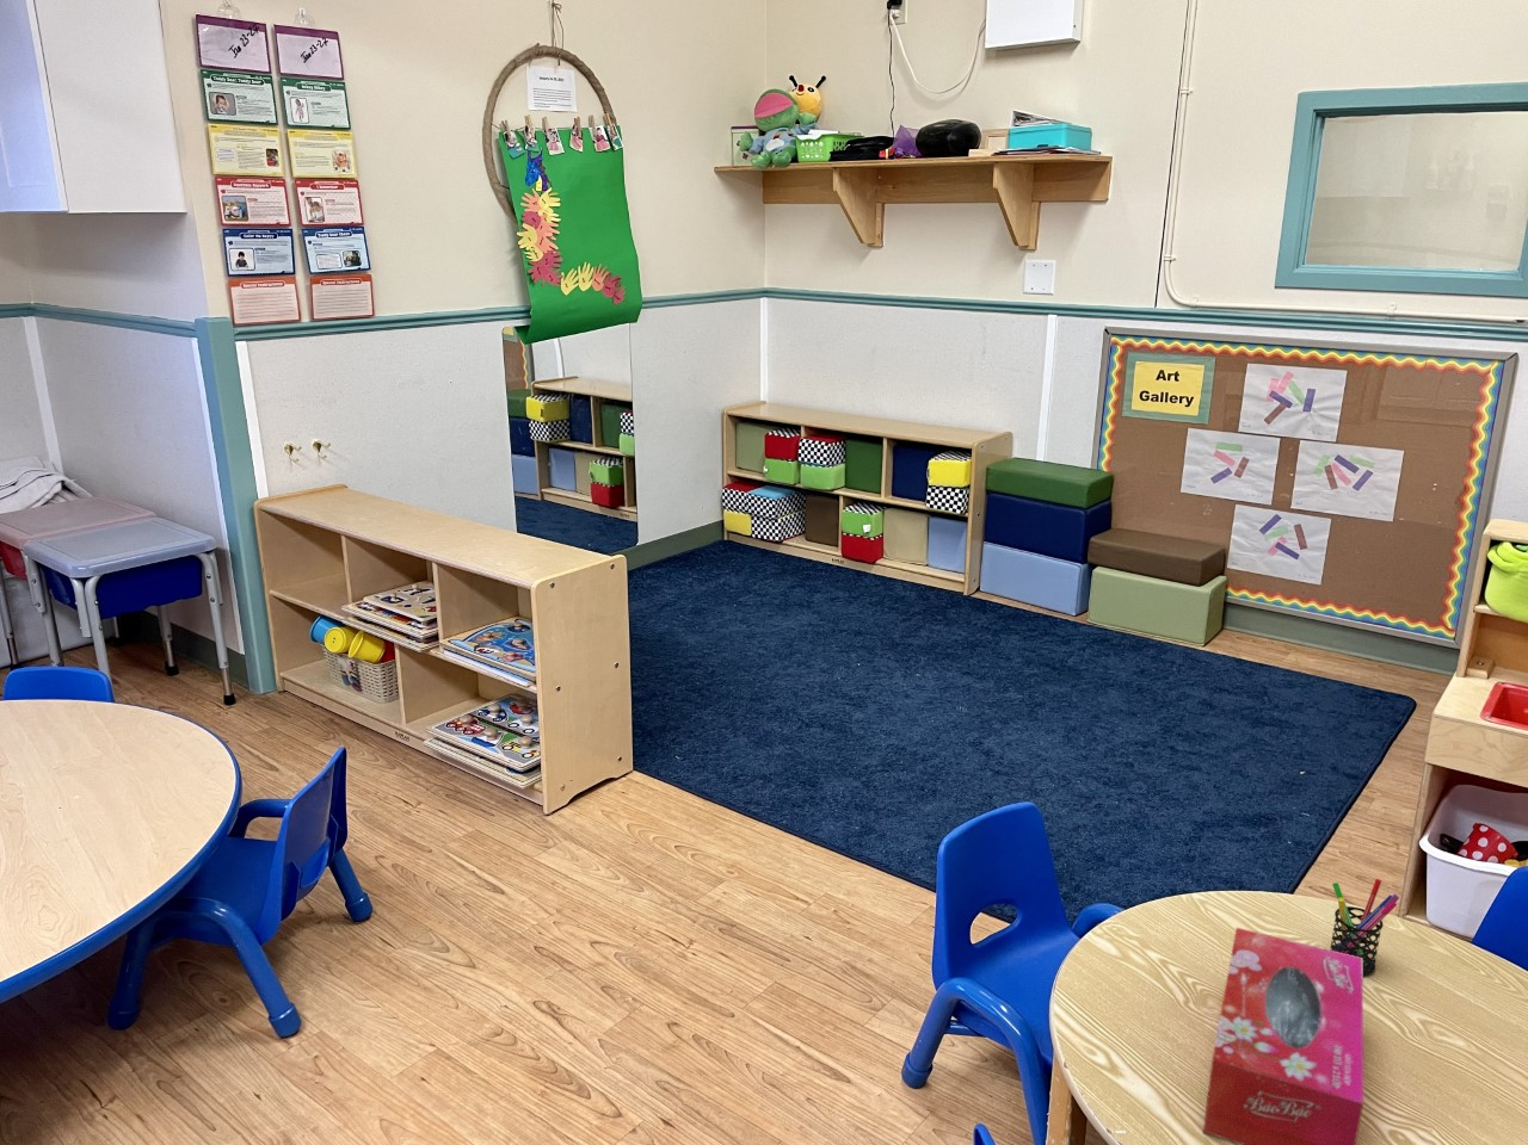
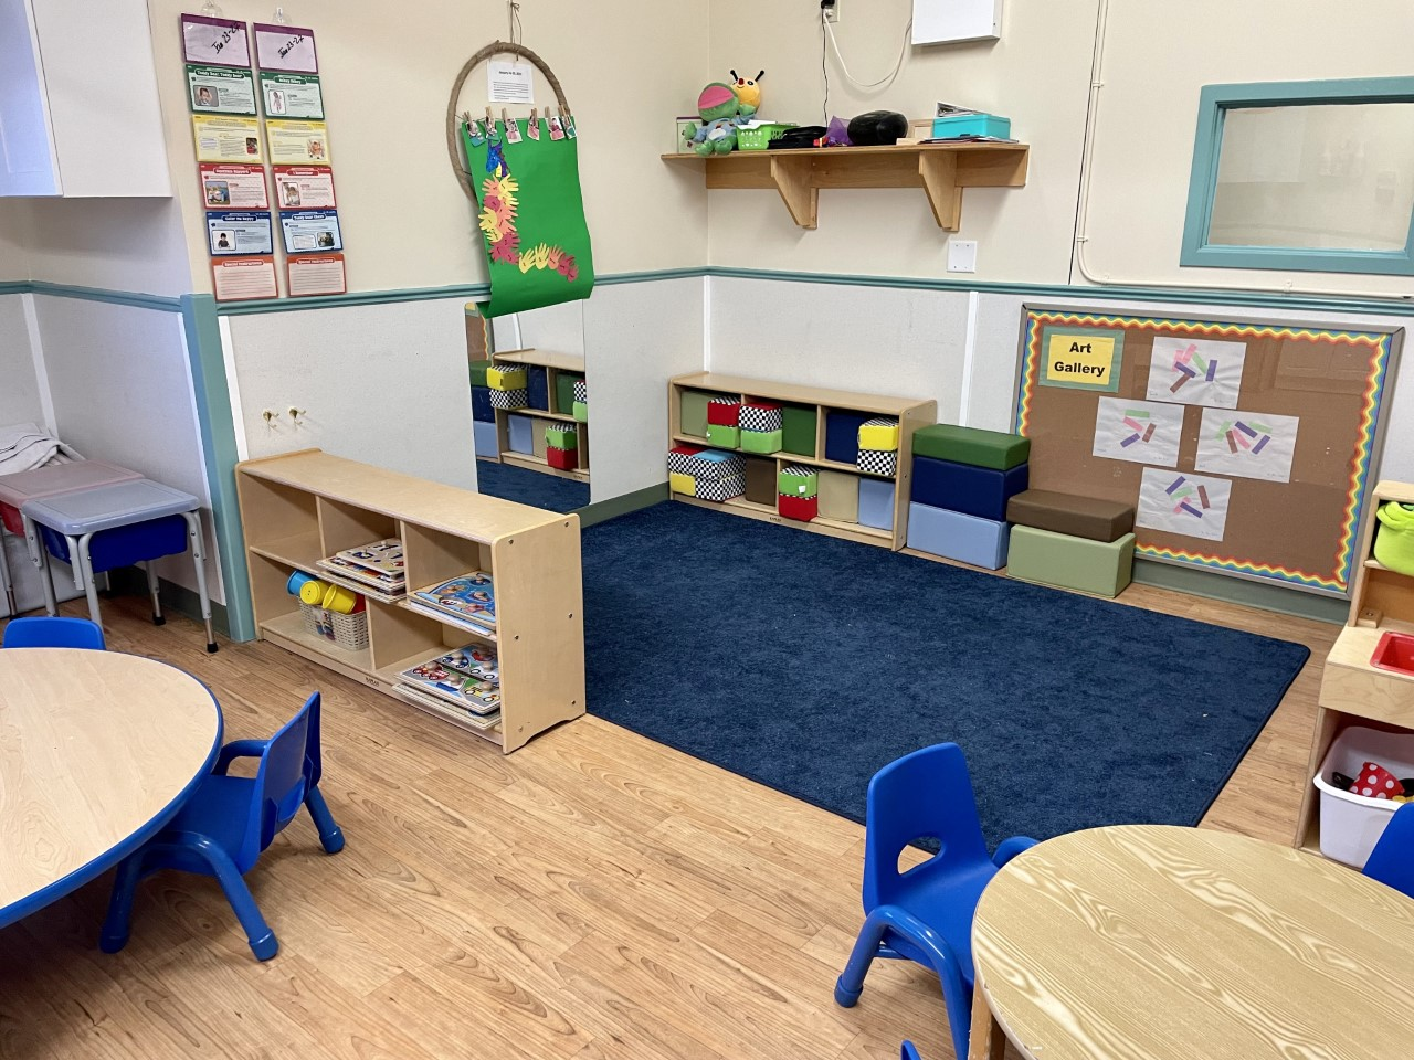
- pen holder (1354, 924)
- tissue box (1287, 1040)
